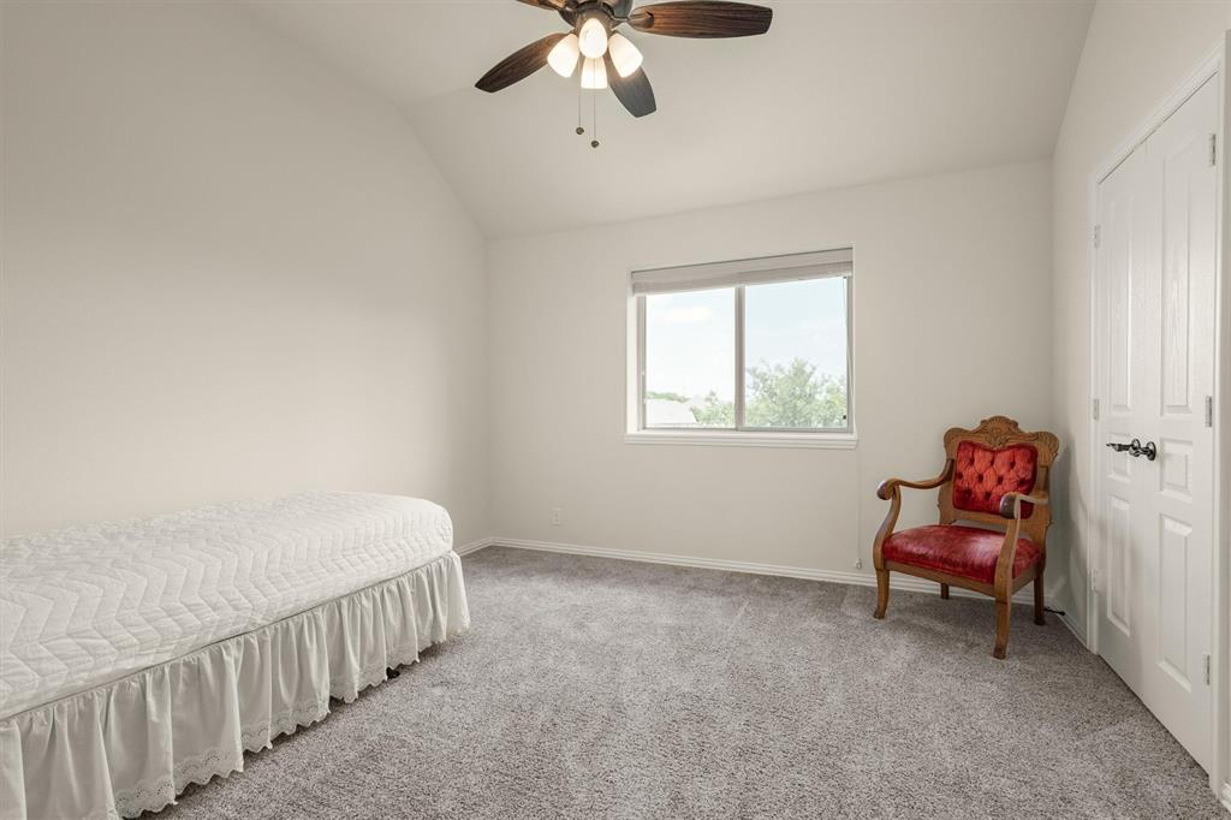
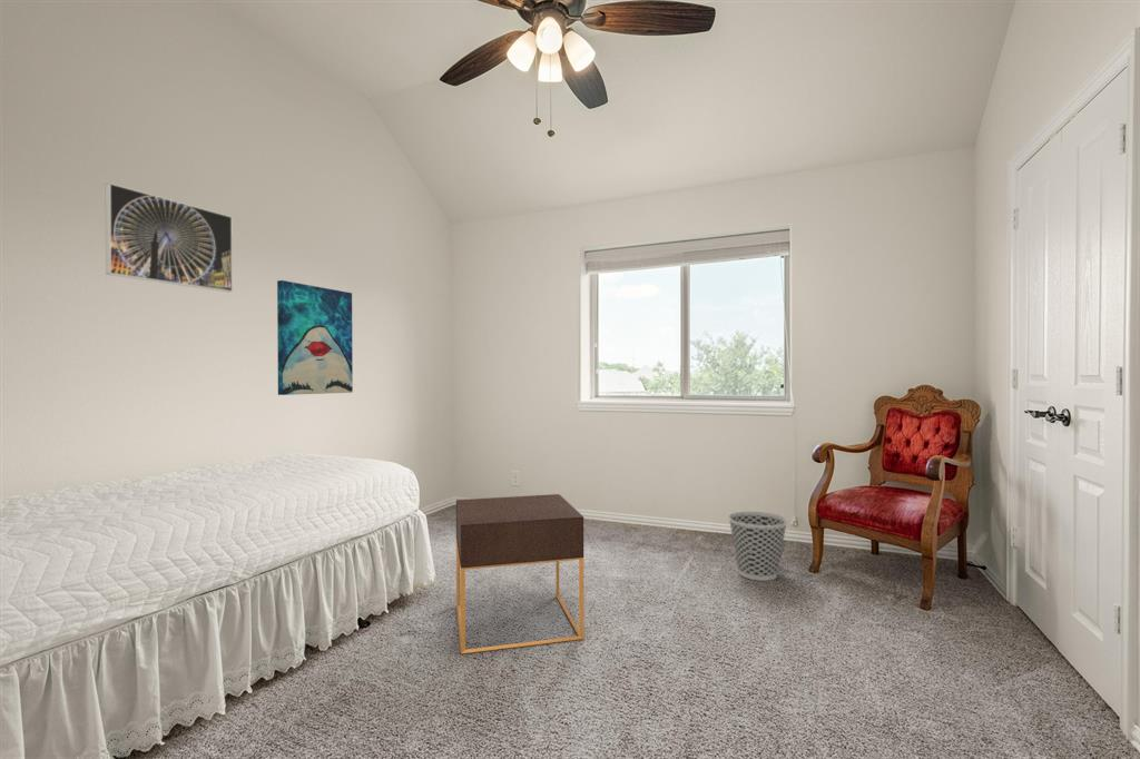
+ wastebasket (757, 545)
+ wall art (317, 339)
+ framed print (175, 243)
+ nightstand (515, 564)
